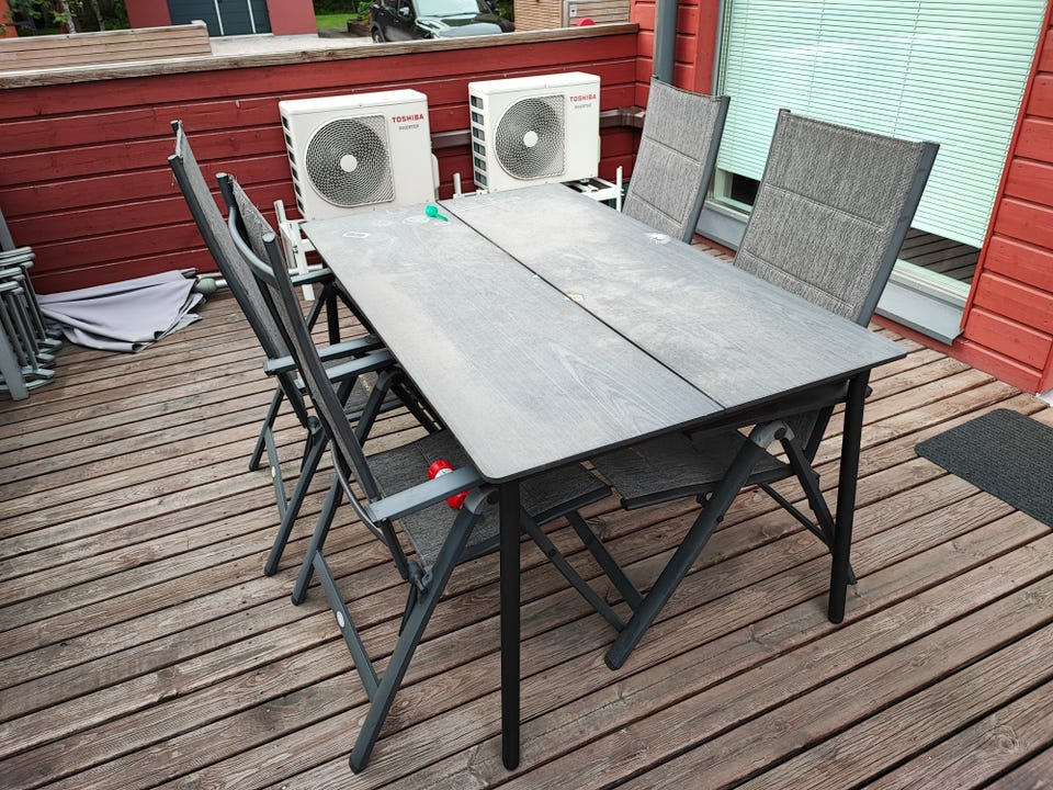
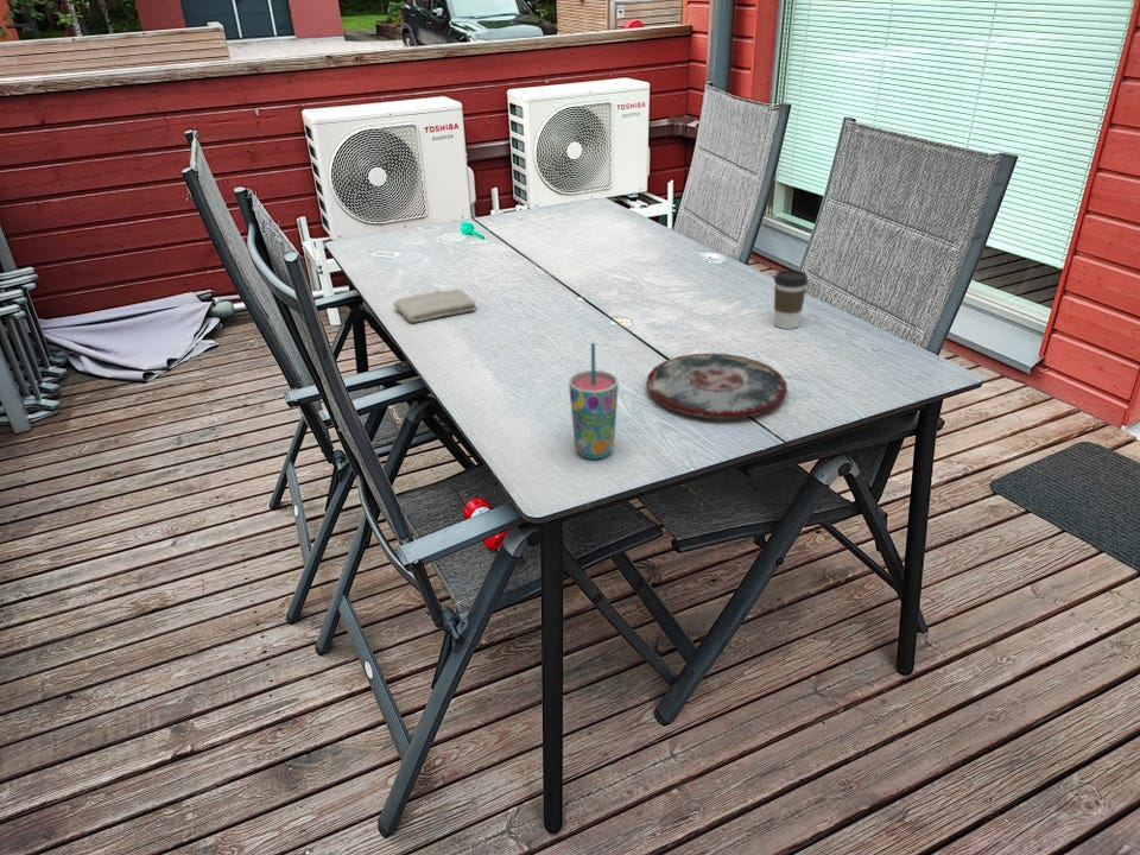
+ plate (715, 384)
+ cup (593, 399)
+ coffee cup (788, 299)
+ washcloth (436, 304)
